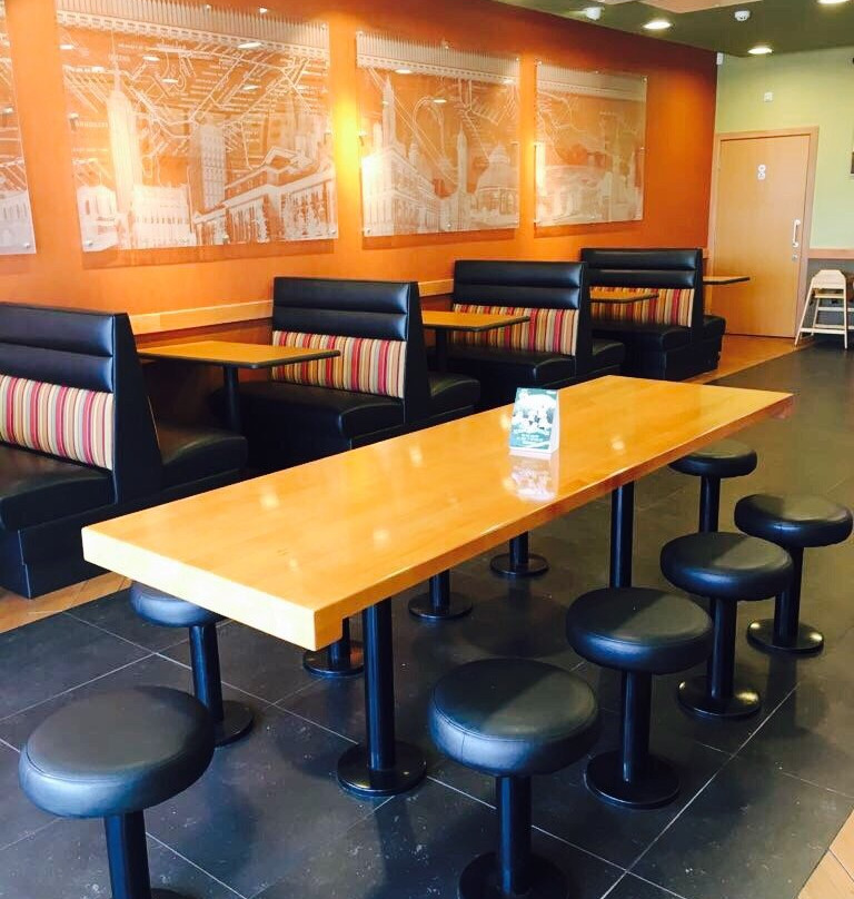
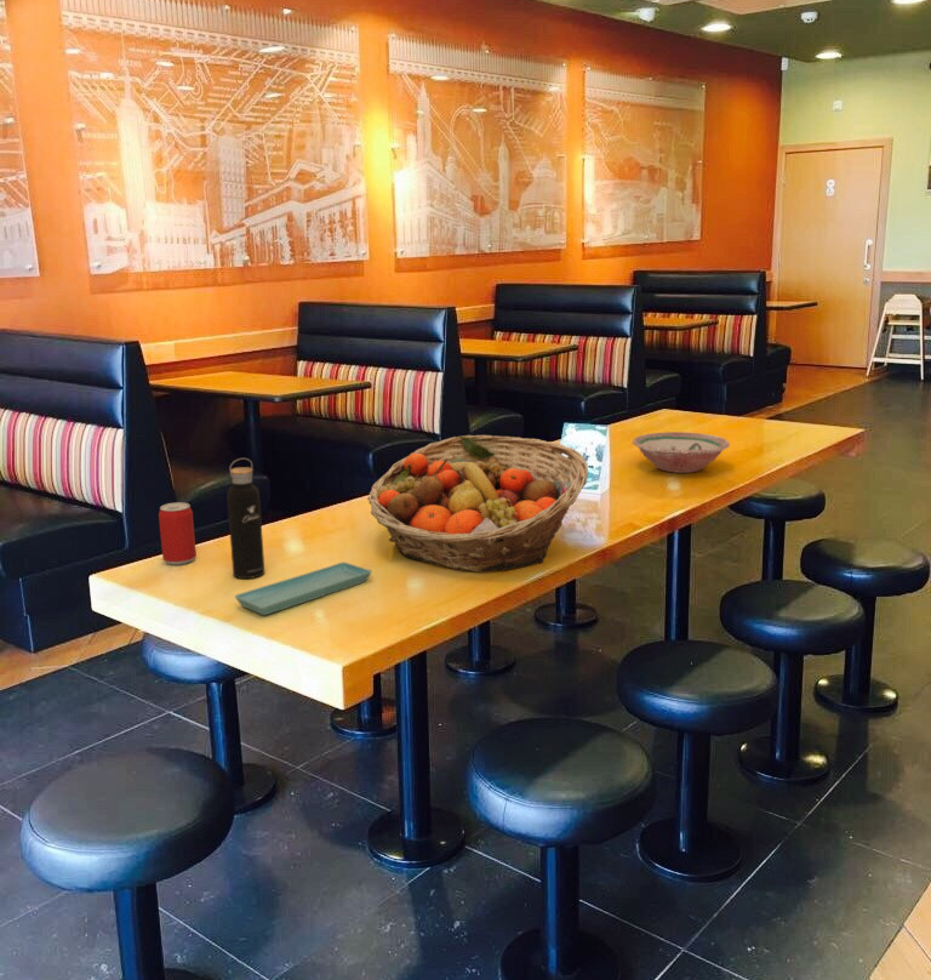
+ beer can (177, 532)
+ saucer (305, 587)
+ fruit basket (475, 500)
+ water bottle (245, 517)
+ bowl (679, 454)
